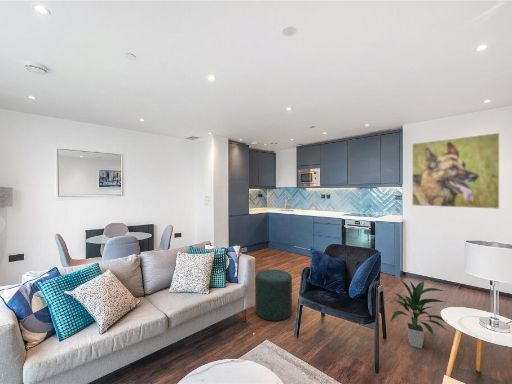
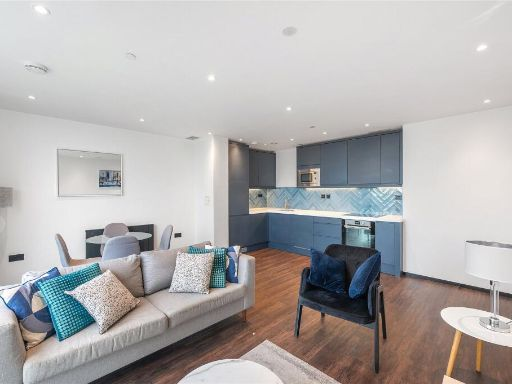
- indoor plant (416, 311)
- ottoman (273, 293)
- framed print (451, 172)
